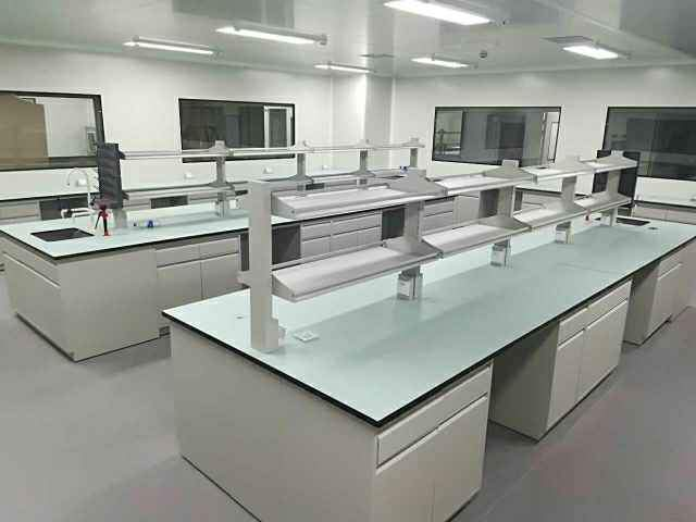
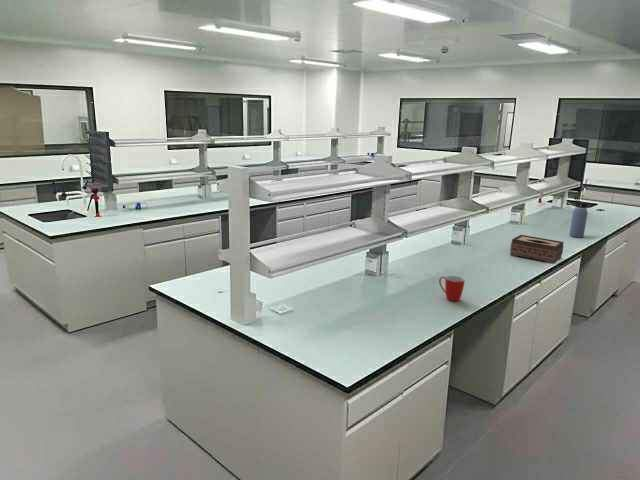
+ mug (450, 287)
+ water bottle (578, 216)
+ tissue box (536, 248)
